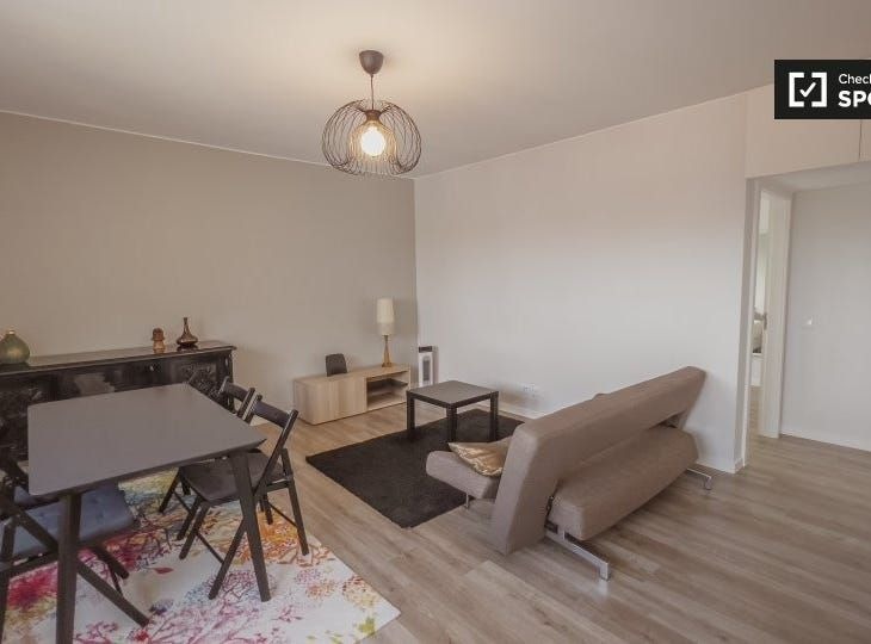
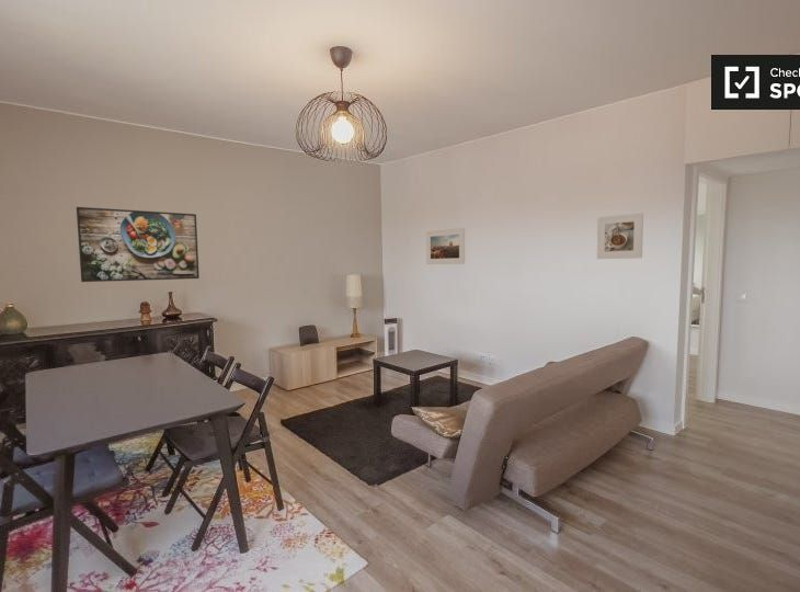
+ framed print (619, 237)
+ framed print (444, 247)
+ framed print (142, 246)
